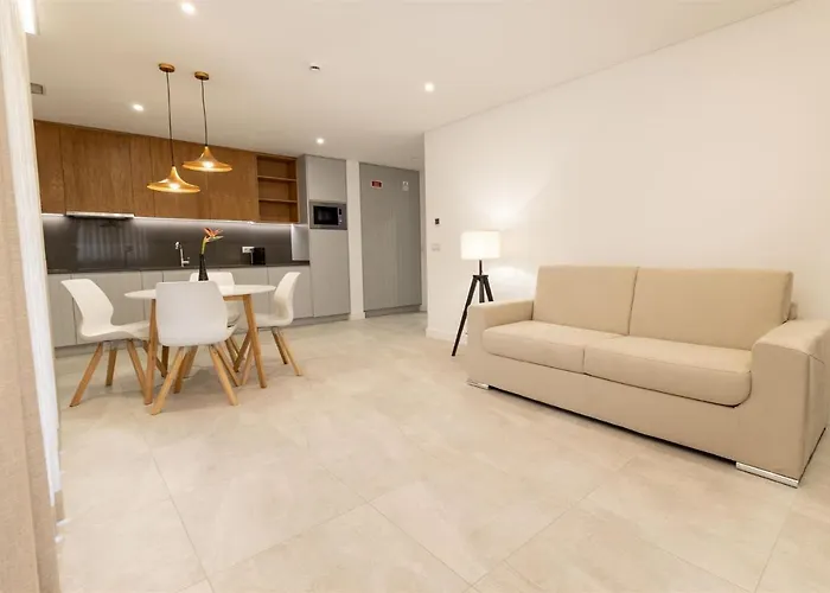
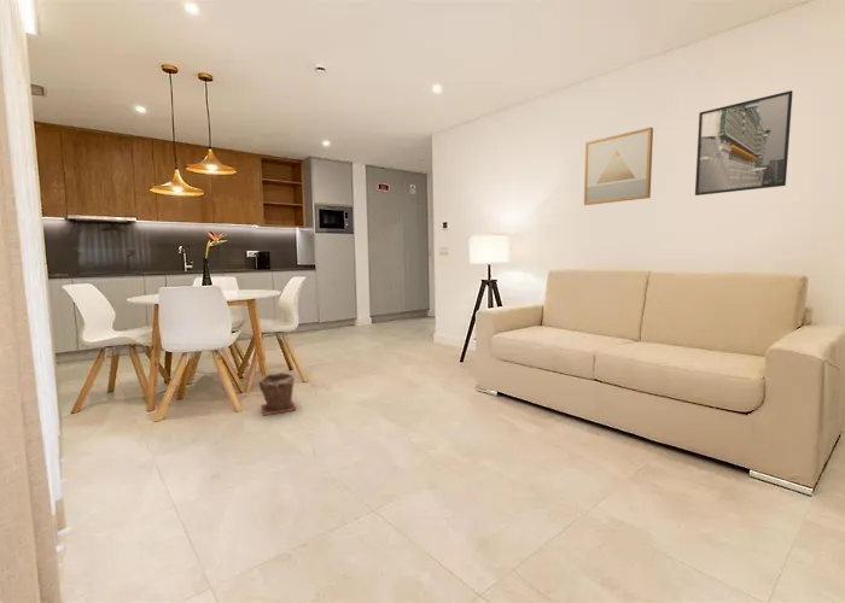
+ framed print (740, 147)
+ plant pot (276, 392)
+ wall art (616, 169)
